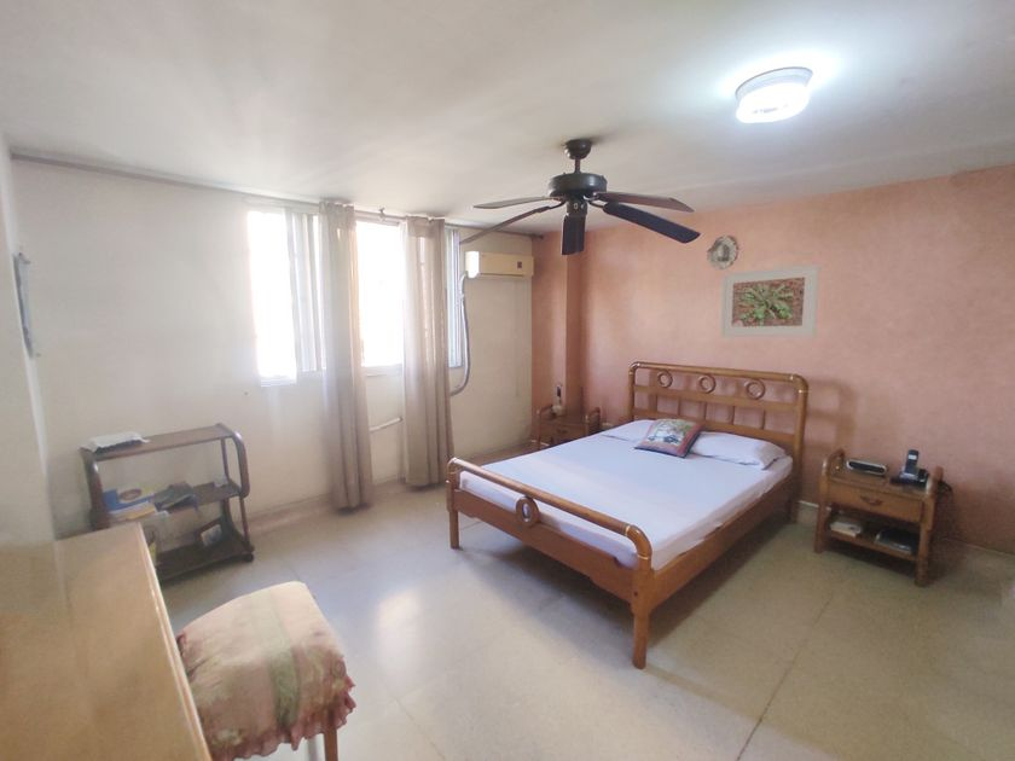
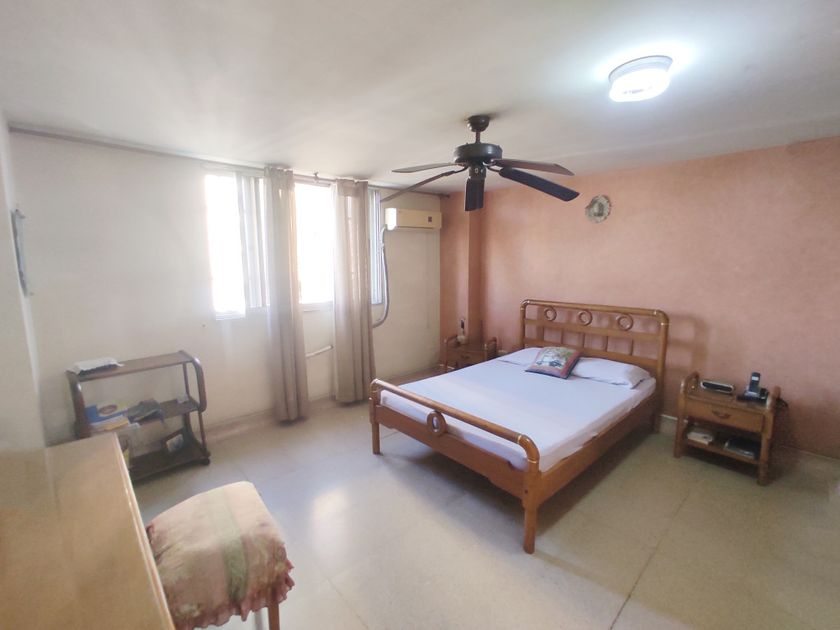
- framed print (766, 303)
